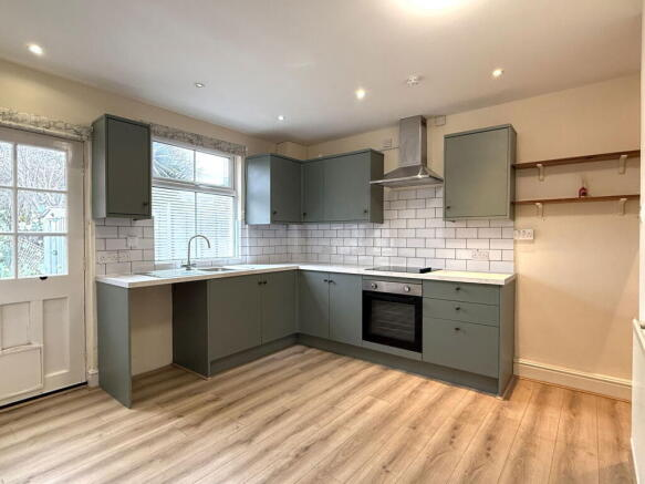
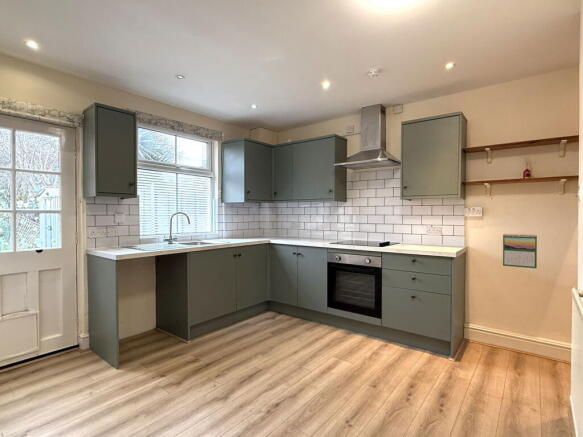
+ calendar (519, 250)
